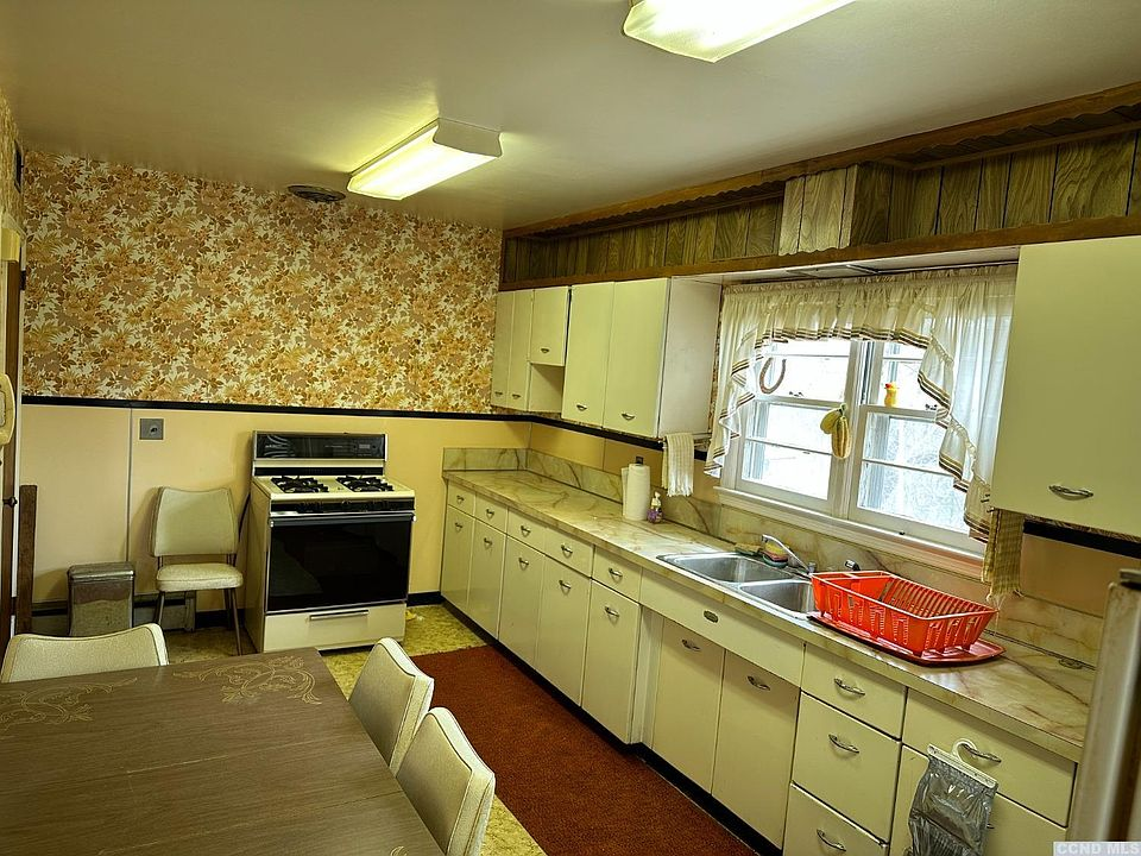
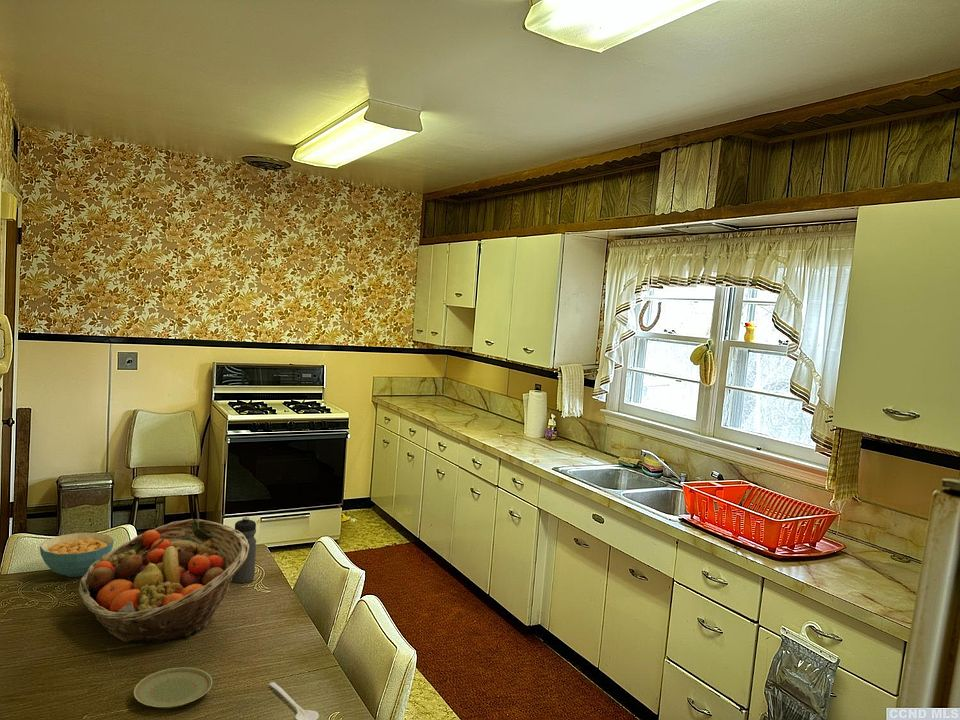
+ stirrer (291, 701)
+ water bottle (248, 551)
+ cereal bowl (77, 558)
+ fruit basket (166, 577)
+ plate (173, 690)
